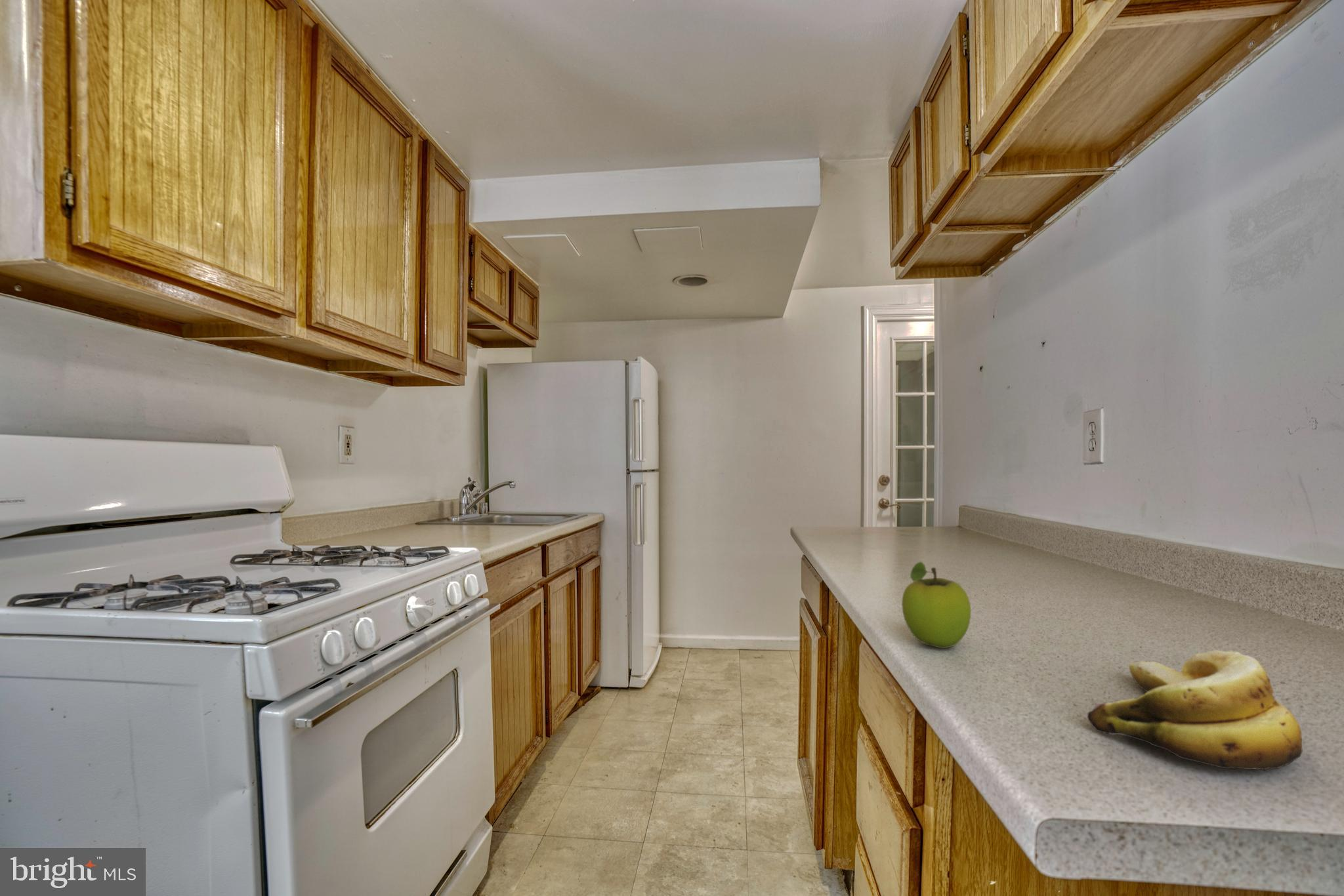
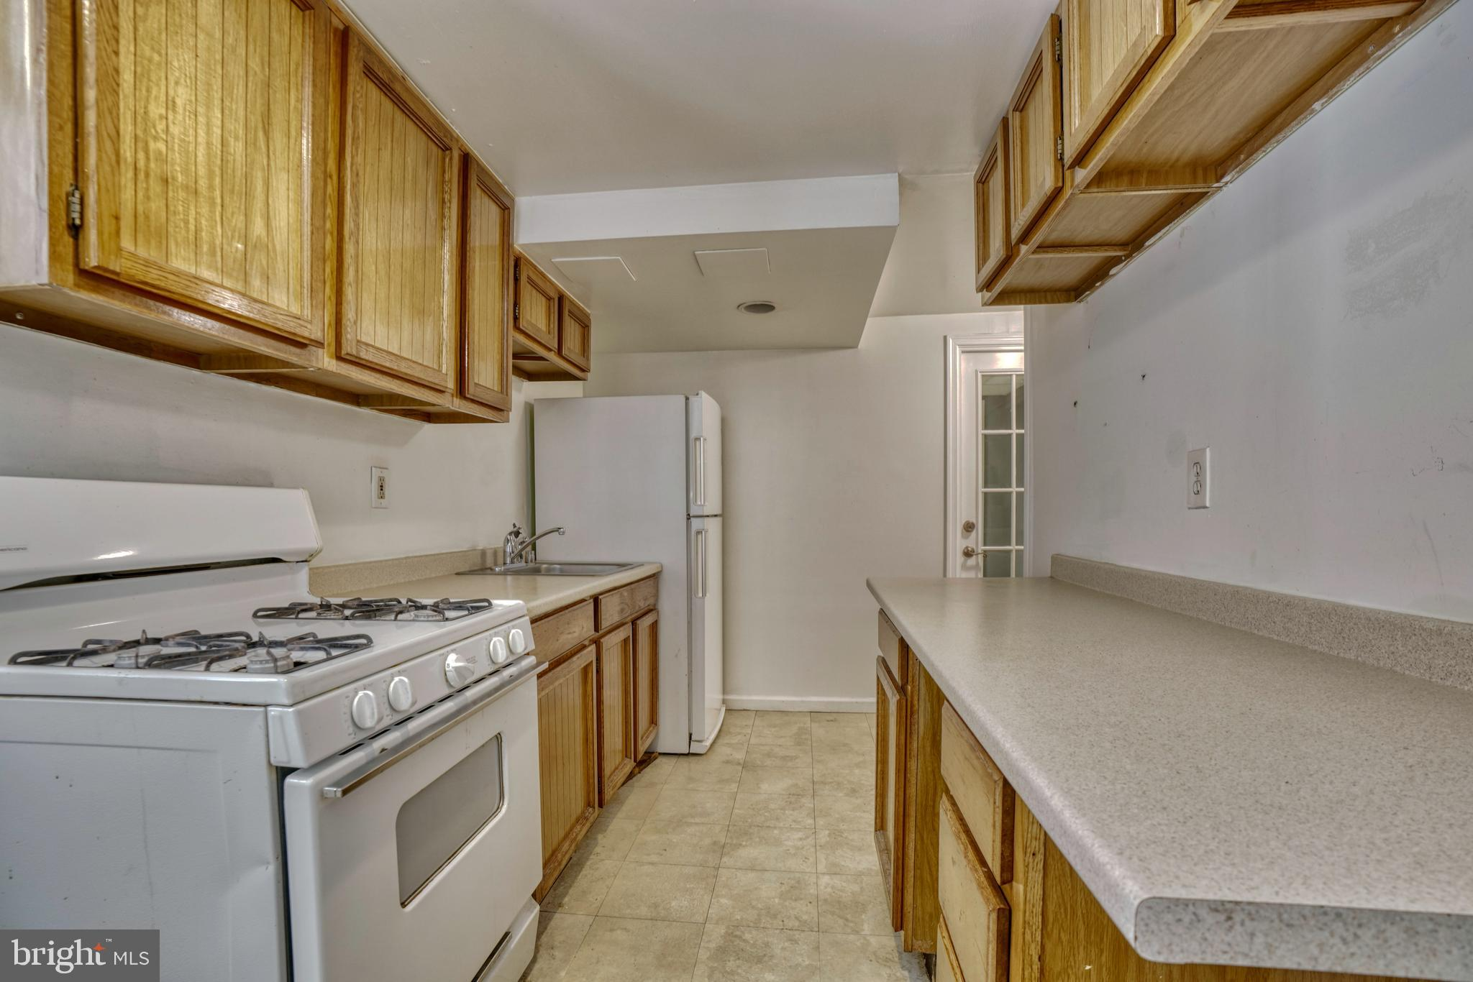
- banana (1168, 683)
- fruit (932, 603)
